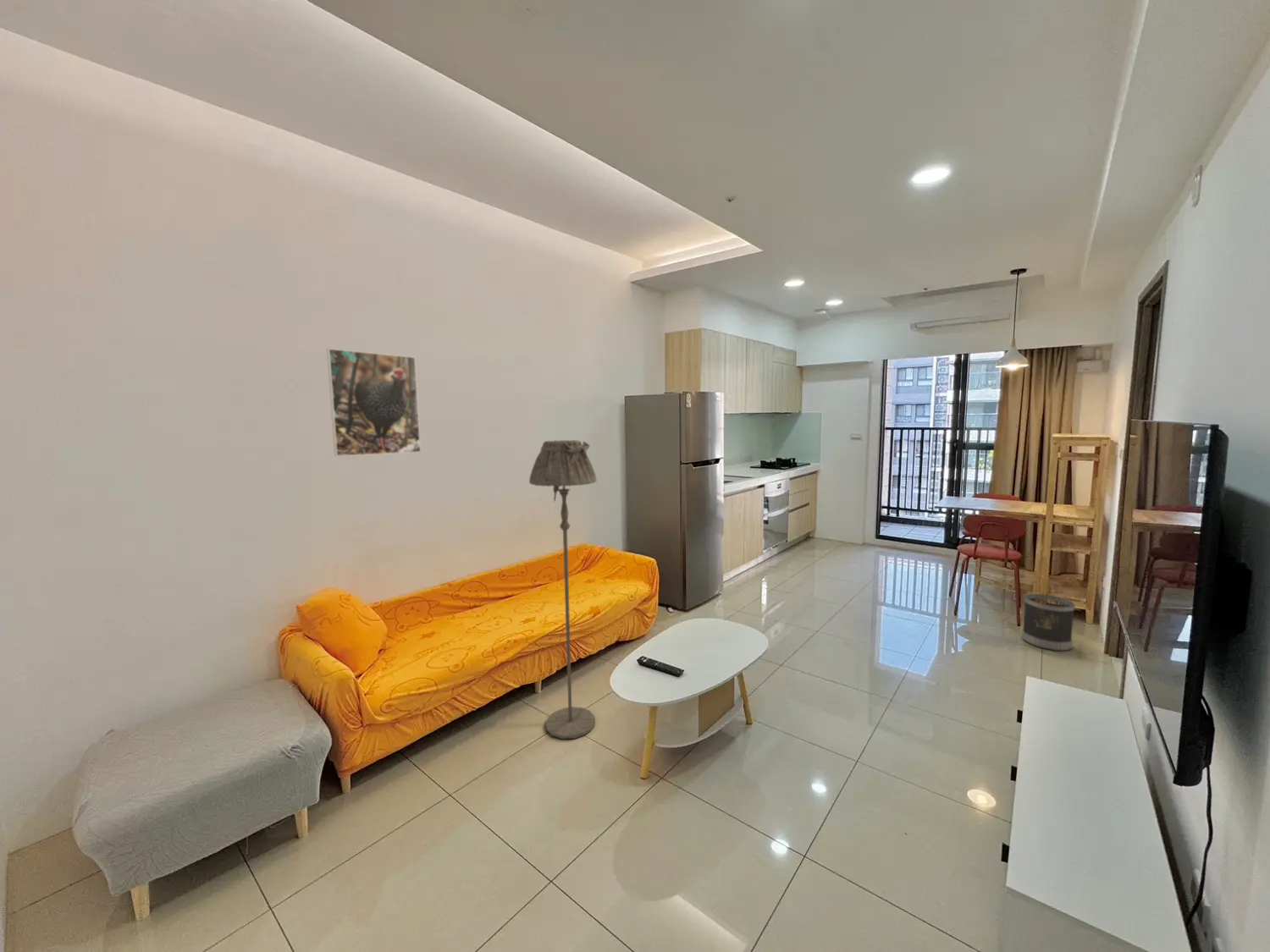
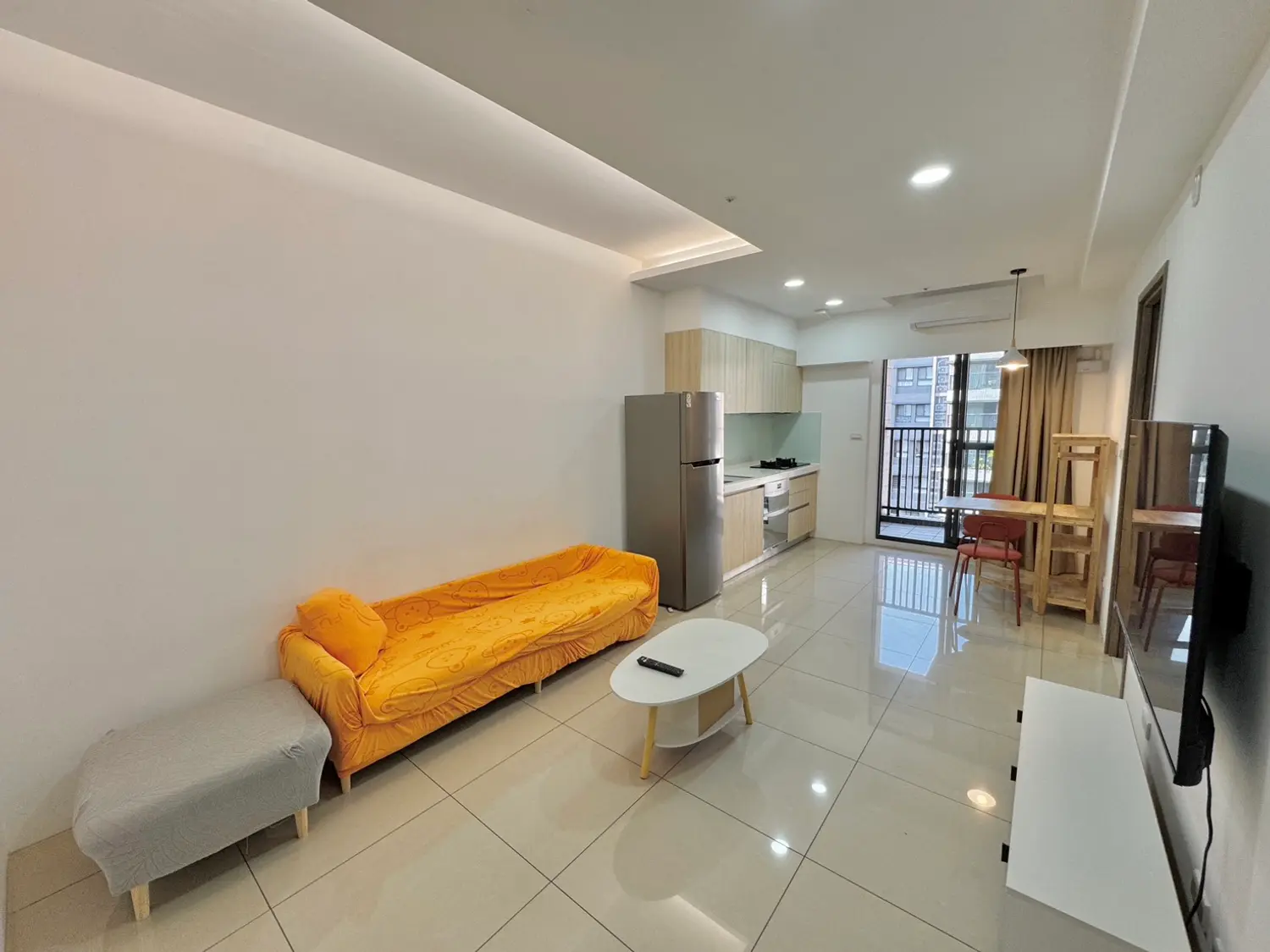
- wastebasket (1046, 621)
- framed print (377, 404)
- floor lamp (566, 586)
